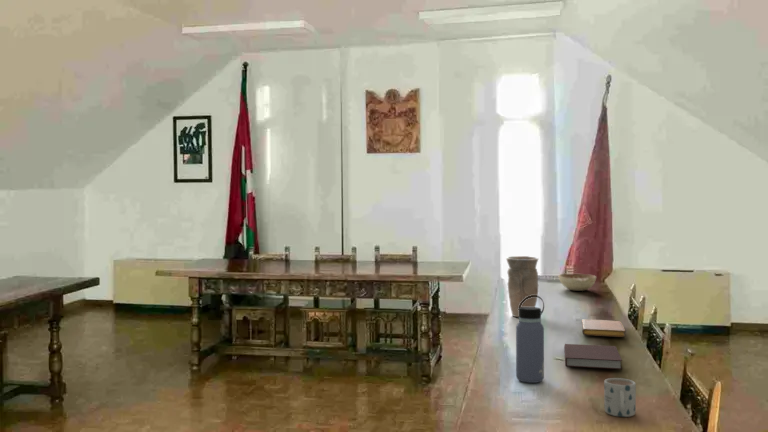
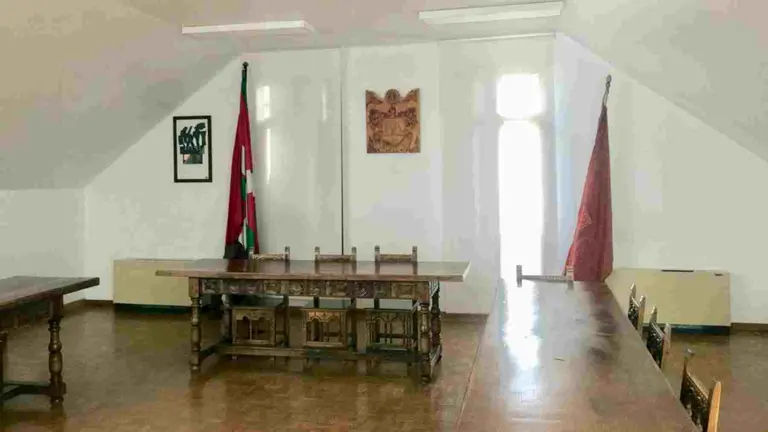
- water bottle (530, 338)
- vase (522, 286)
- mug (620, 398)
- notebook (602, 327)
- notebook (591, 355)
- decorative bowl (577, 282)
